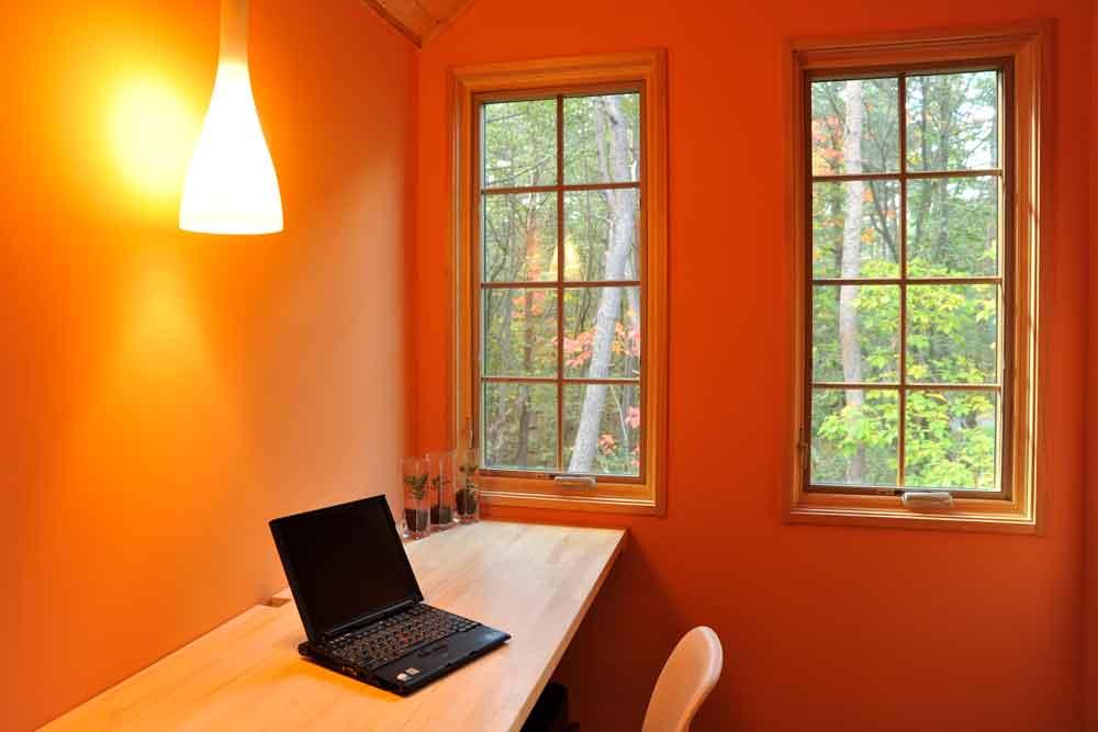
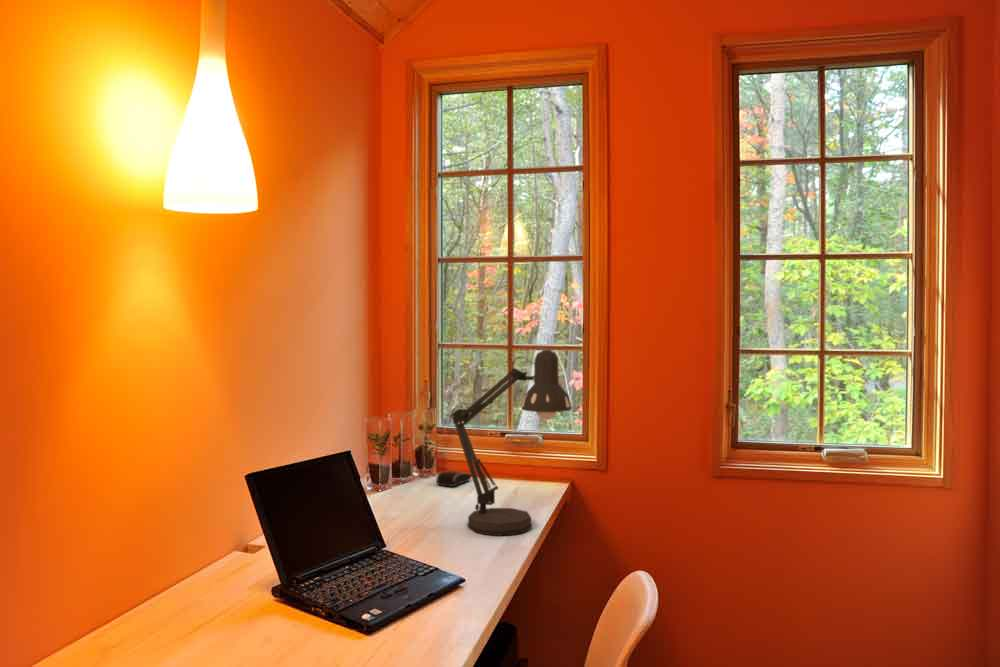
+ computer mouse (454, 477)
+ desk lamp (522, 409)
